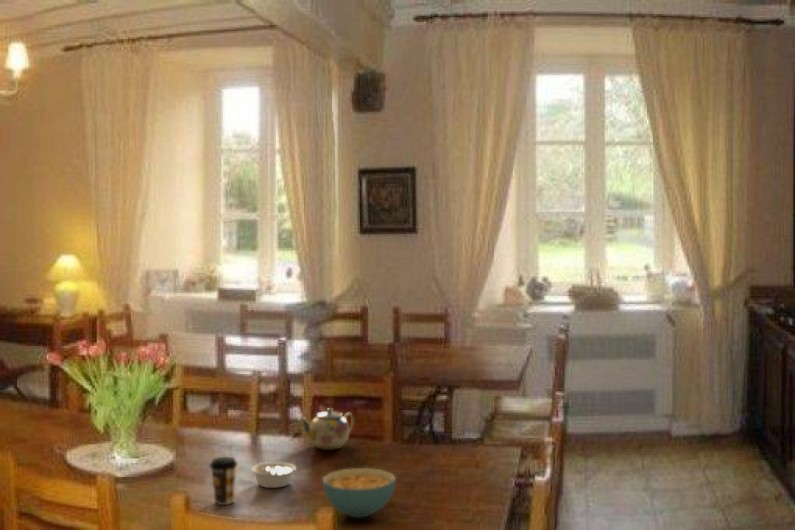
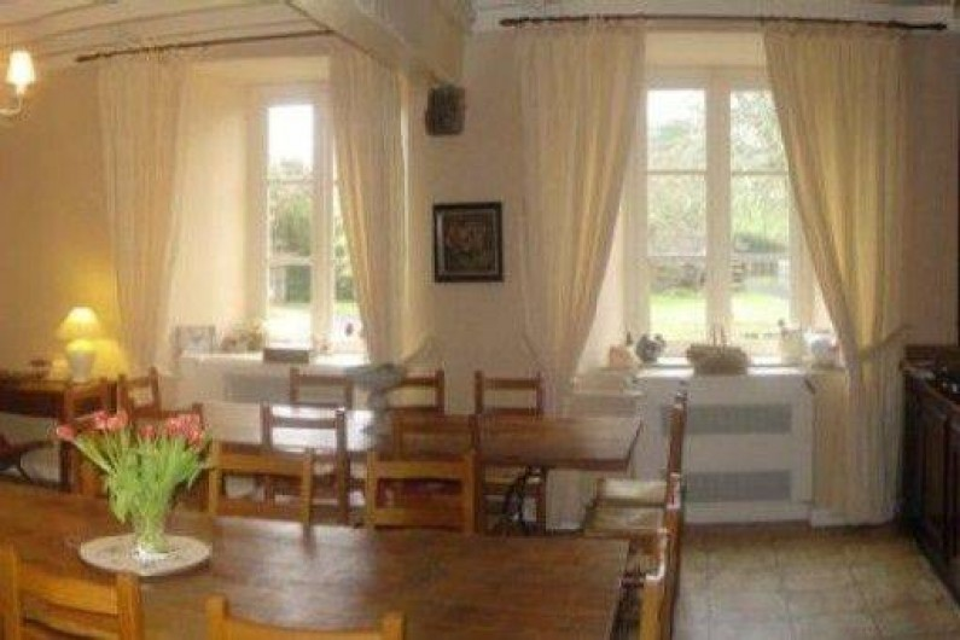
- cereal bowl (359, 496)
- legume (275, 474)
- teapot (328, 427)
- coffee cup (224, 480)
